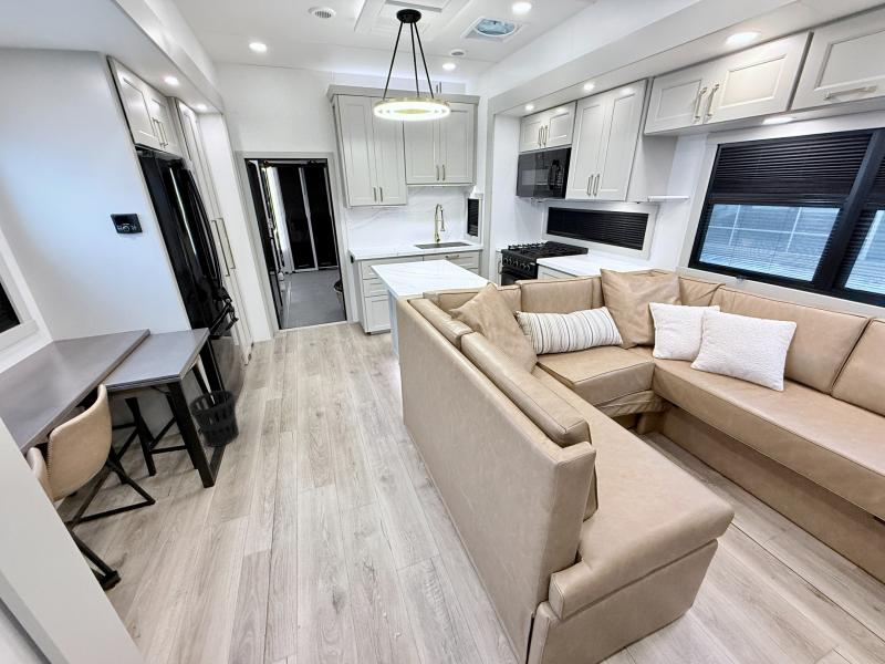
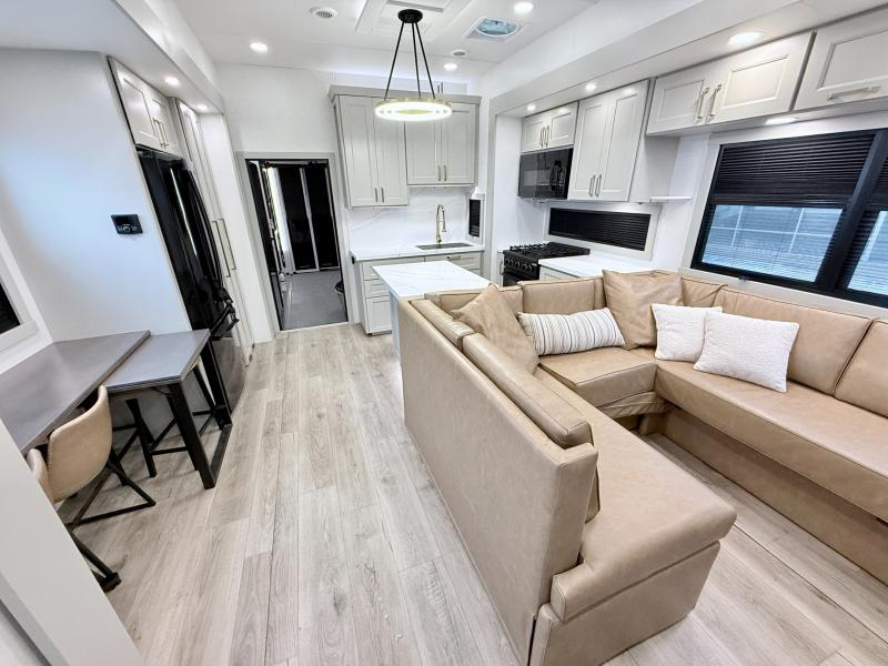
- wastebasket (219, 418)
